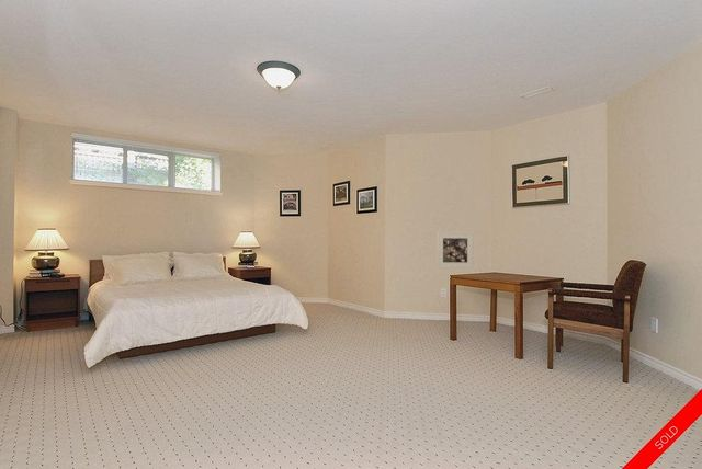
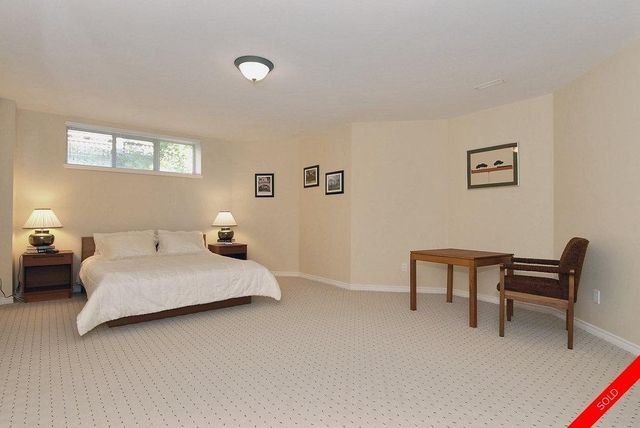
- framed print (454, 250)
